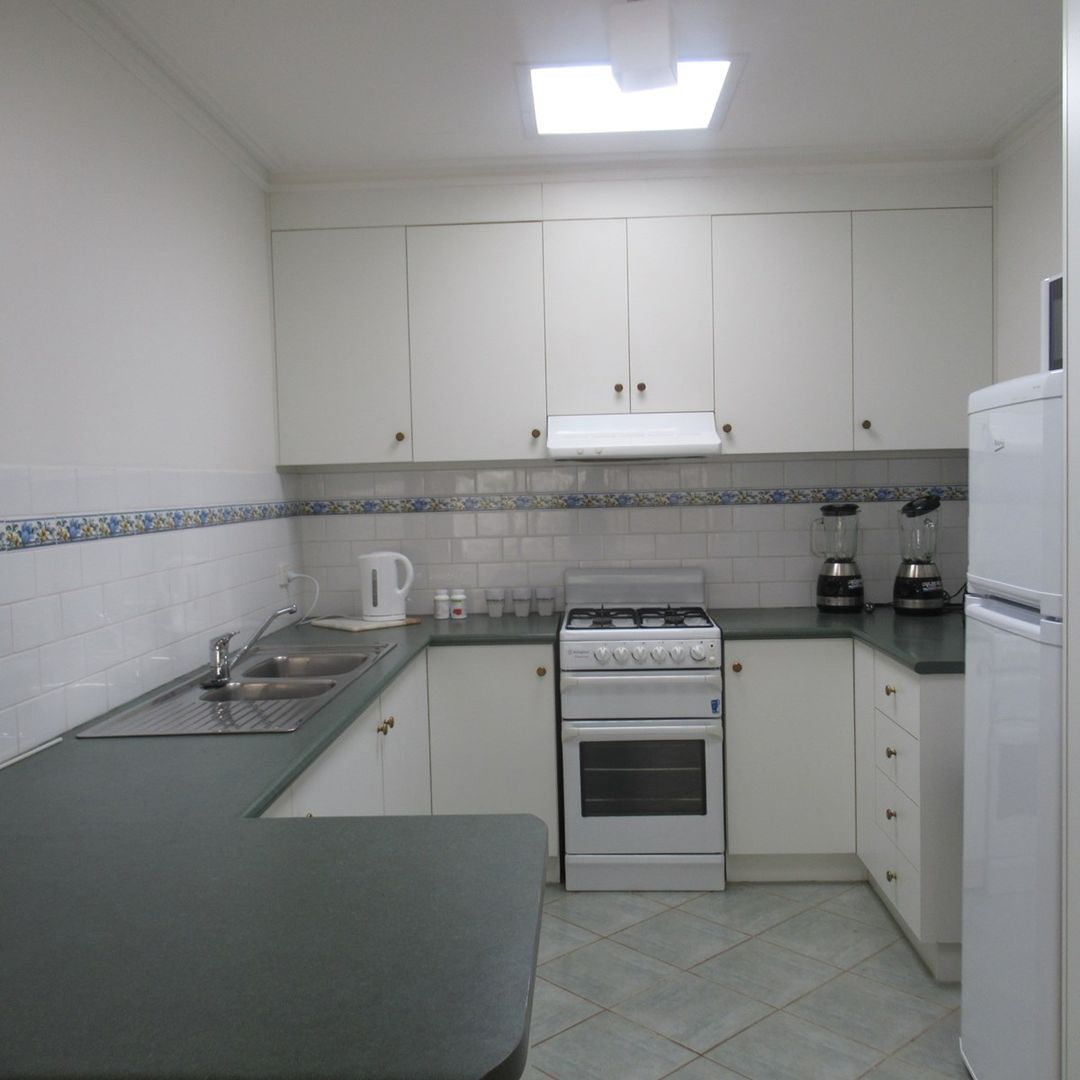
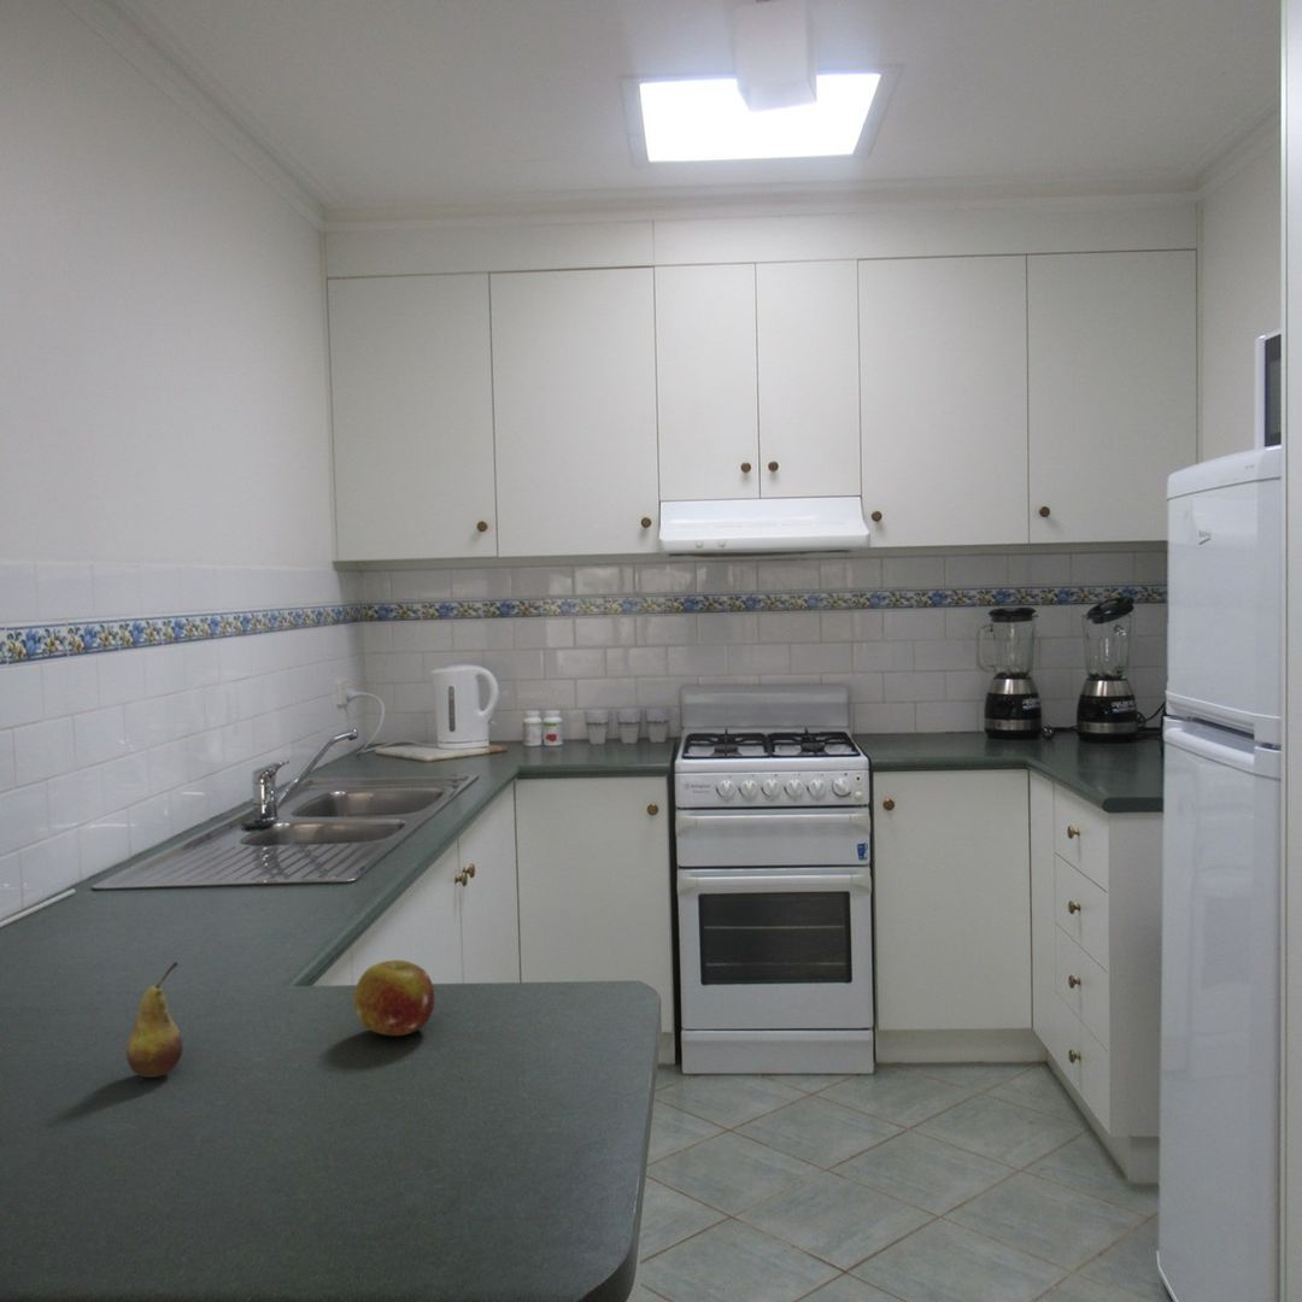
+ fruit (152, 1019)
+ fruit (394, 997)
